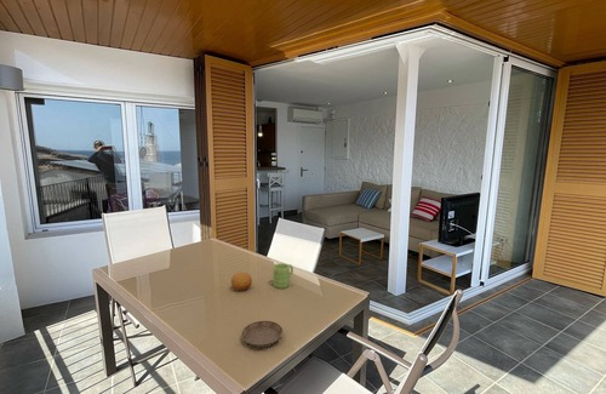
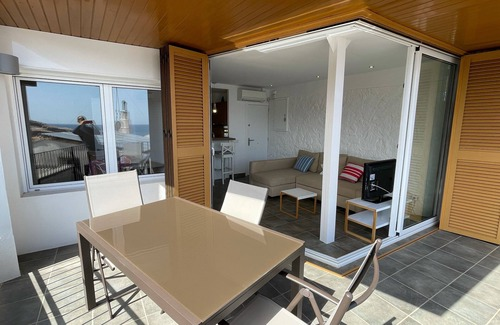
- saucer (262, 335)
- fruit (241, 280)
- mug (284, 274)
